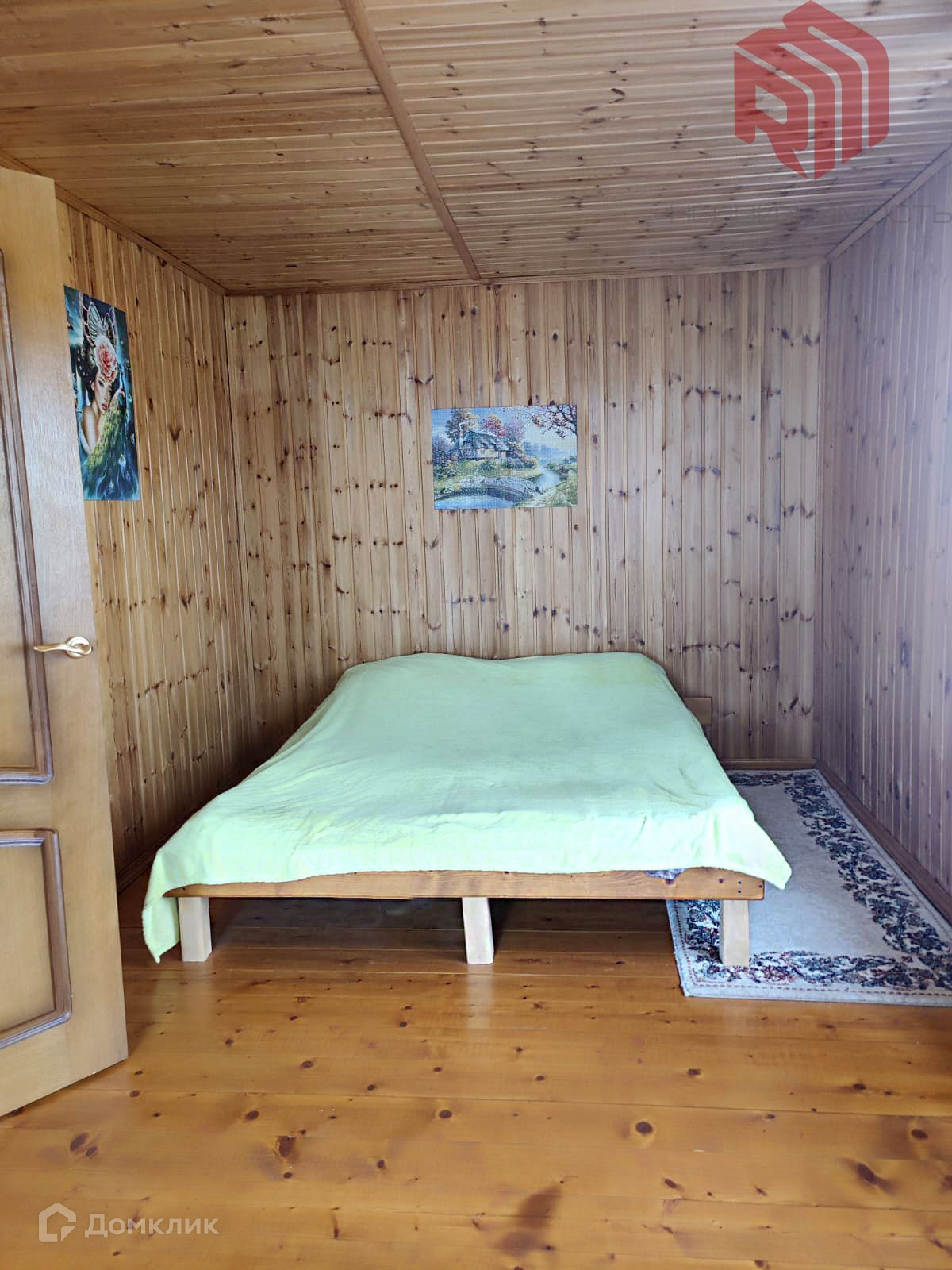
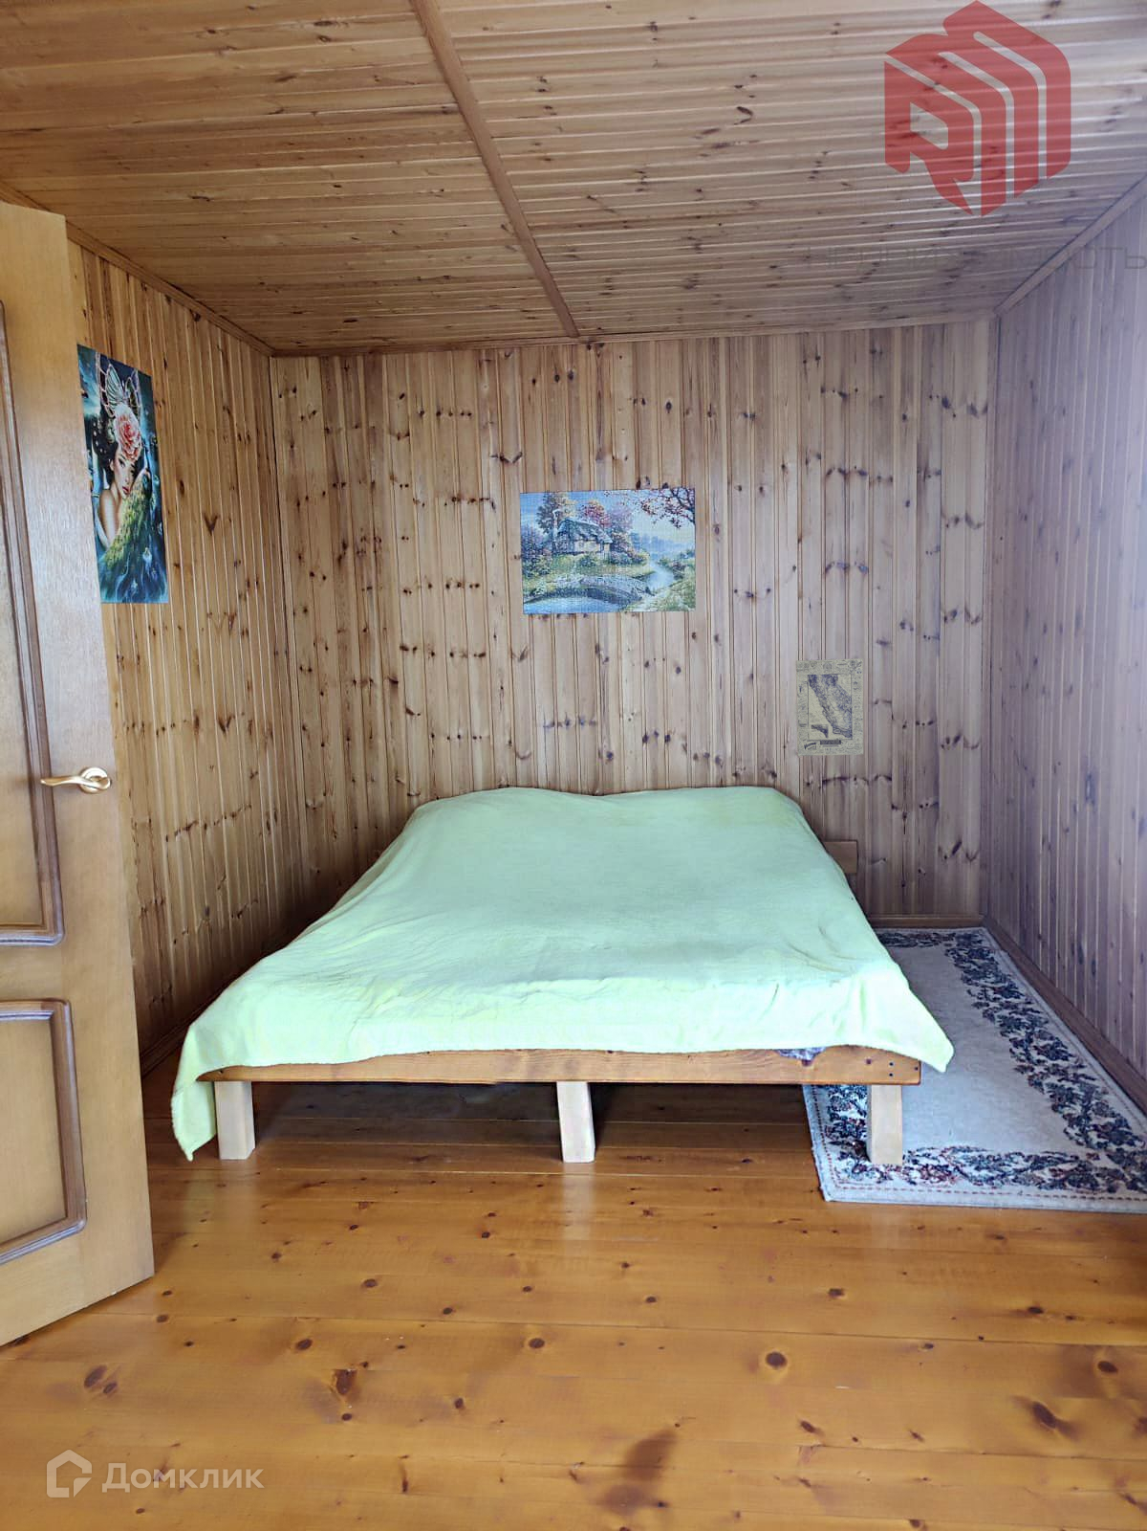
+ wall art (830, 708)
